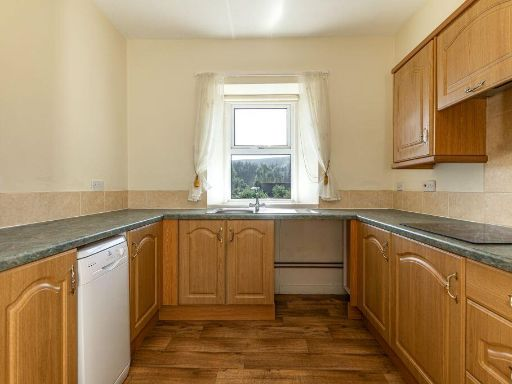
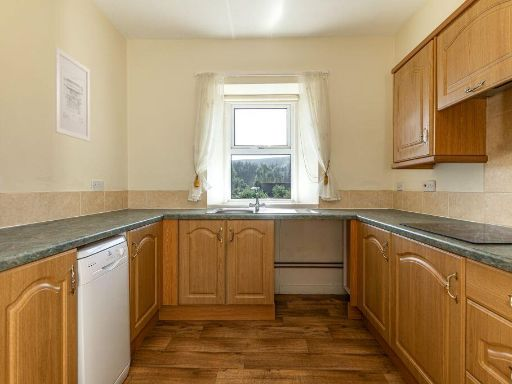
+ wall art (73, 98)
